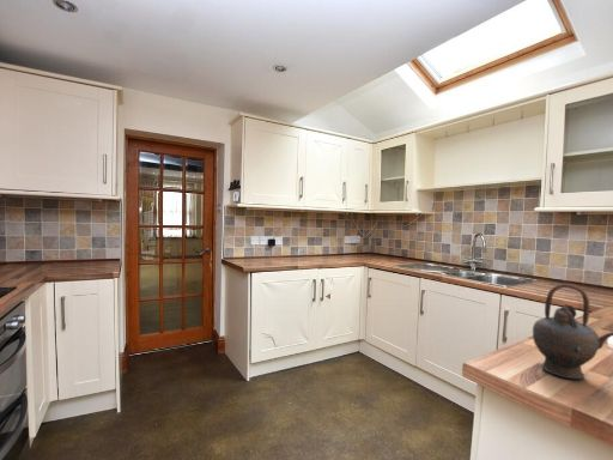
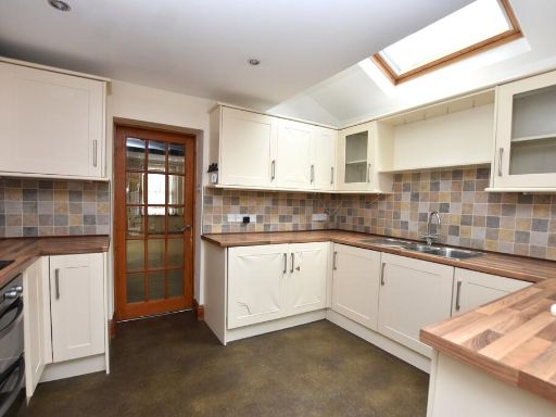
- teapot (571, 329)
